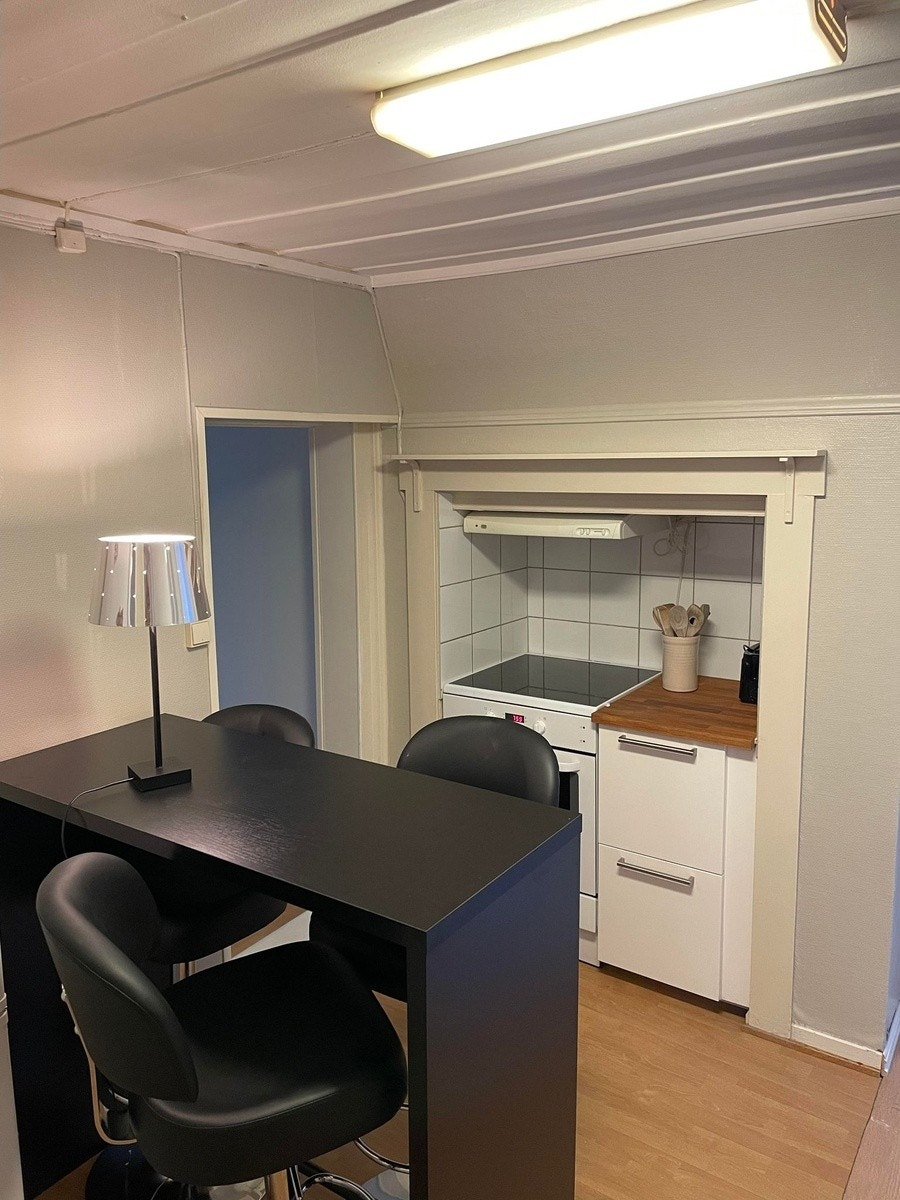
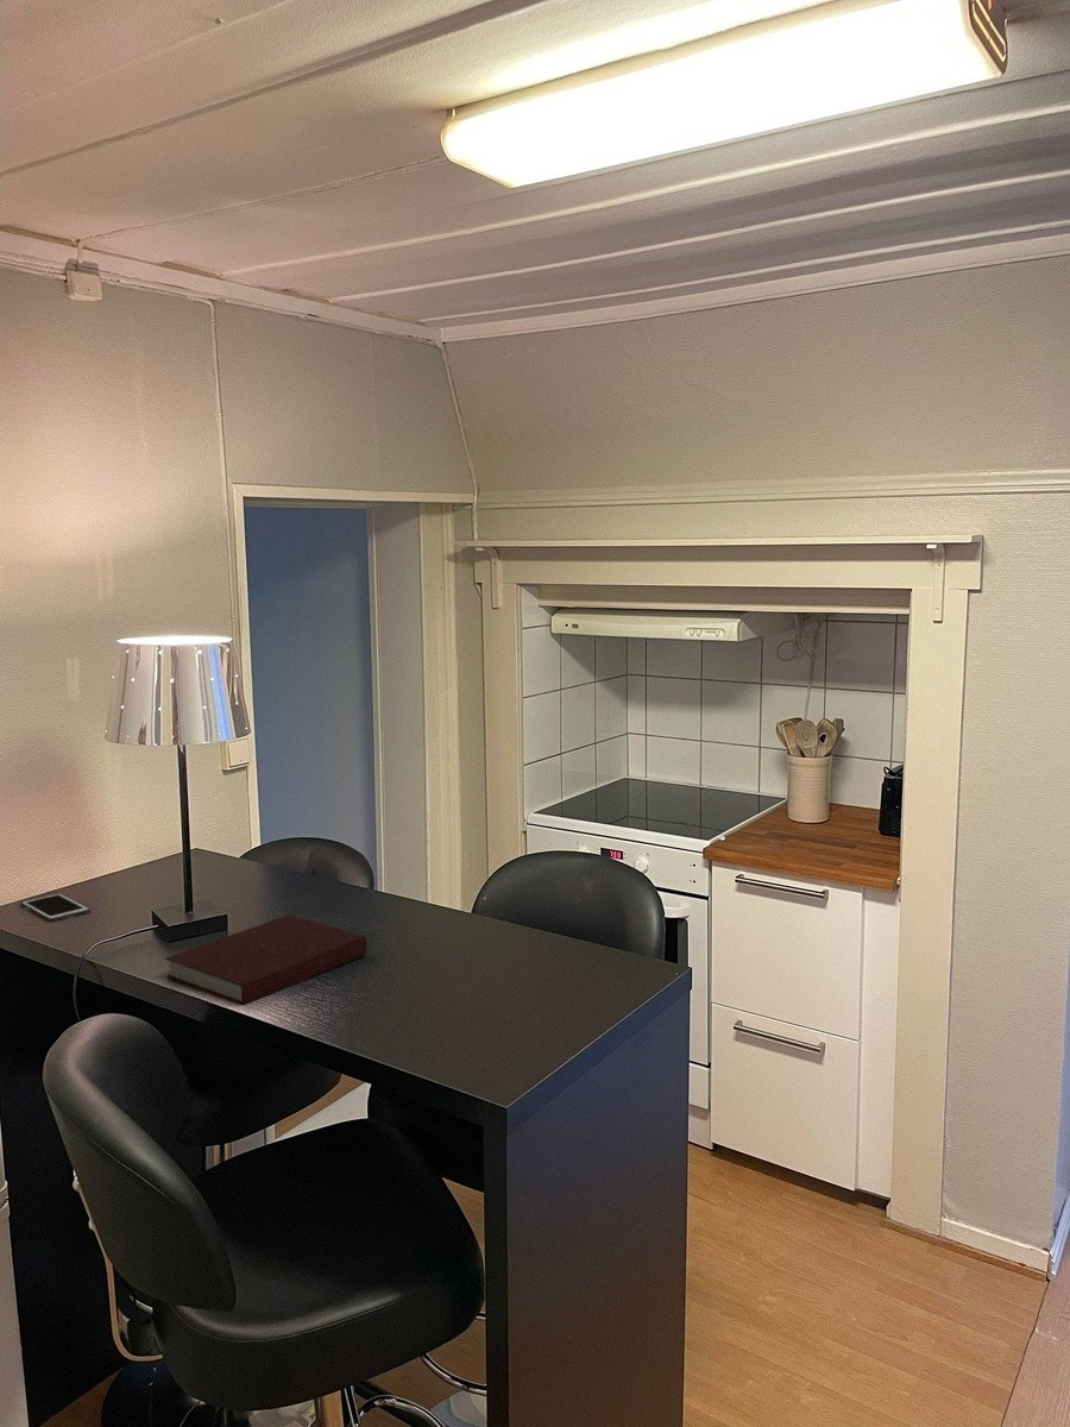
+ notebook (269, 956)
+ cell phone (55, 907)
